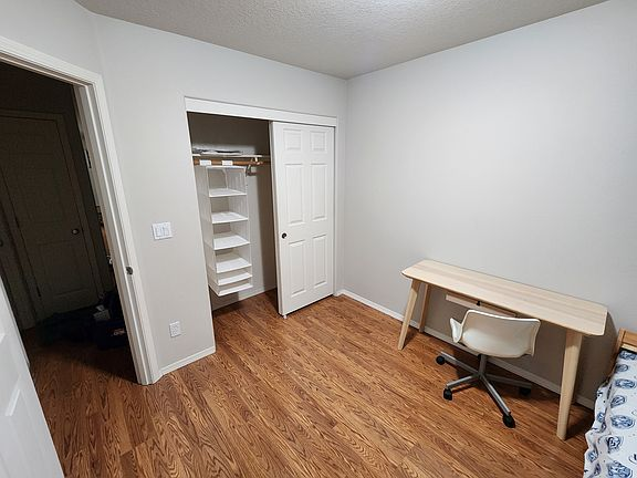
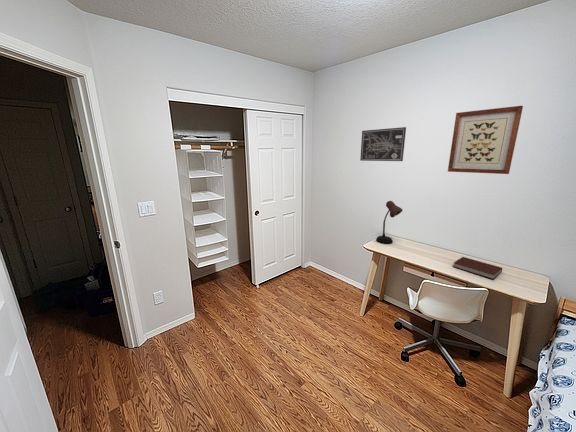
+ wall art (481, 142)
+ notebook (476, 267)
+ wall art (381, 145)
+ desk lamp (385, 219)
